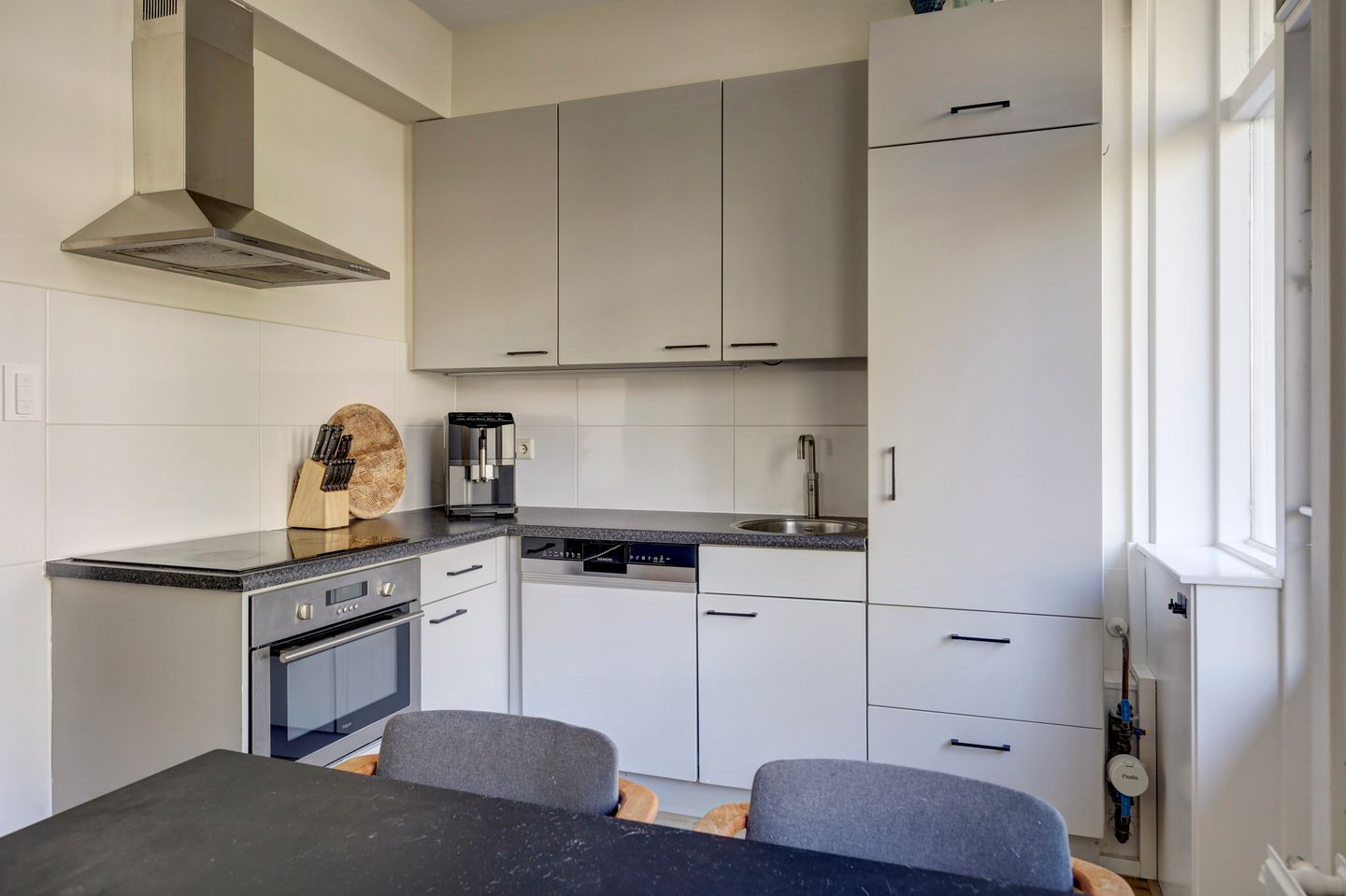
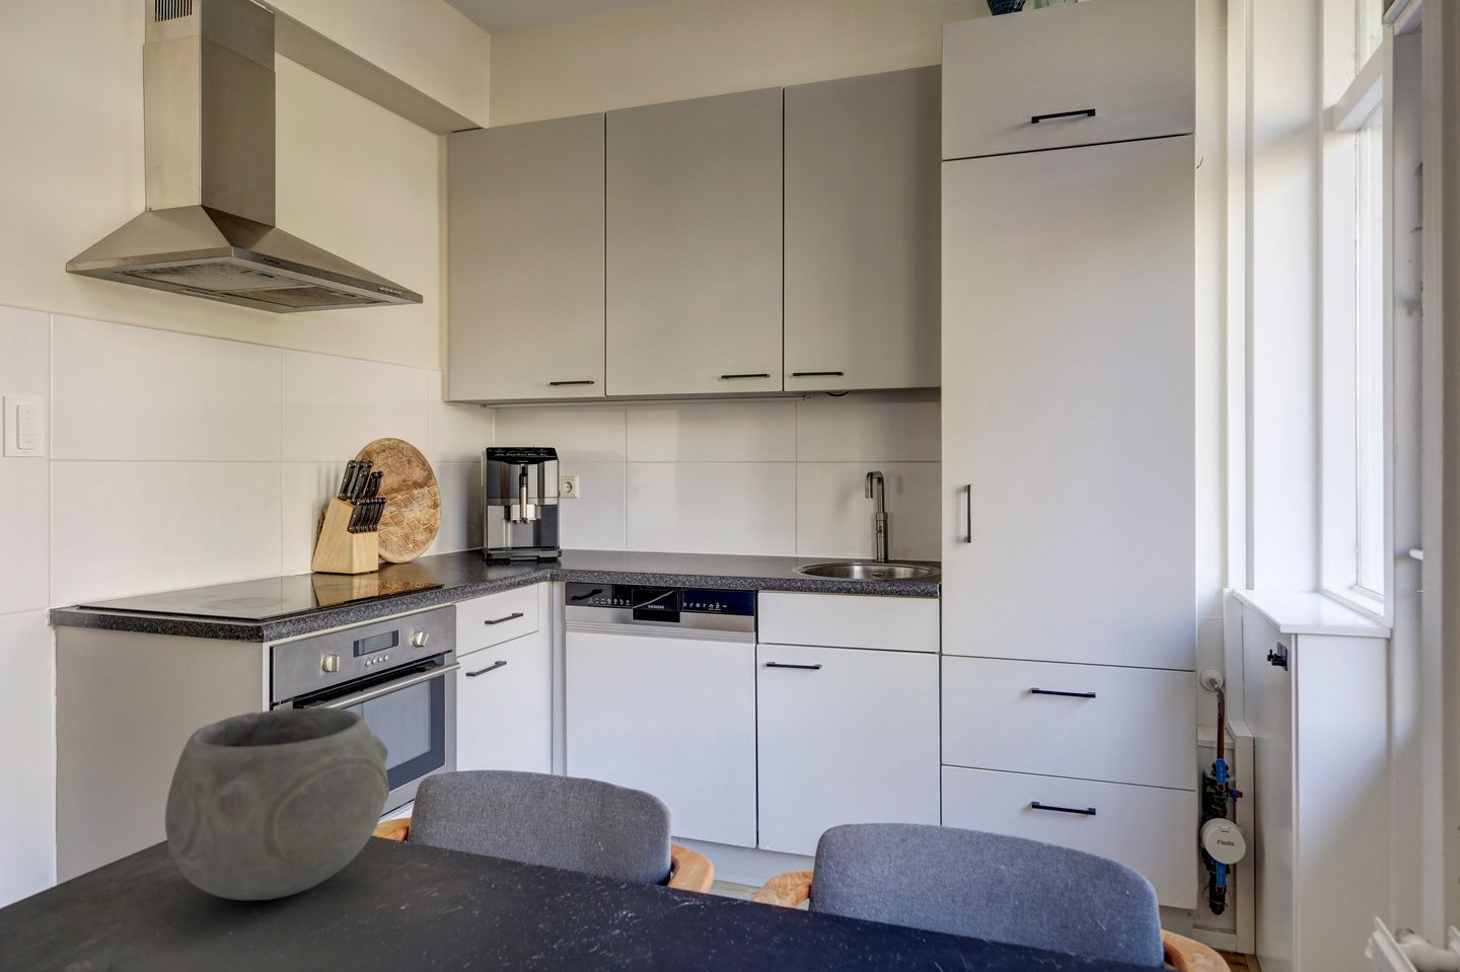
+ bowl (282, 805)
